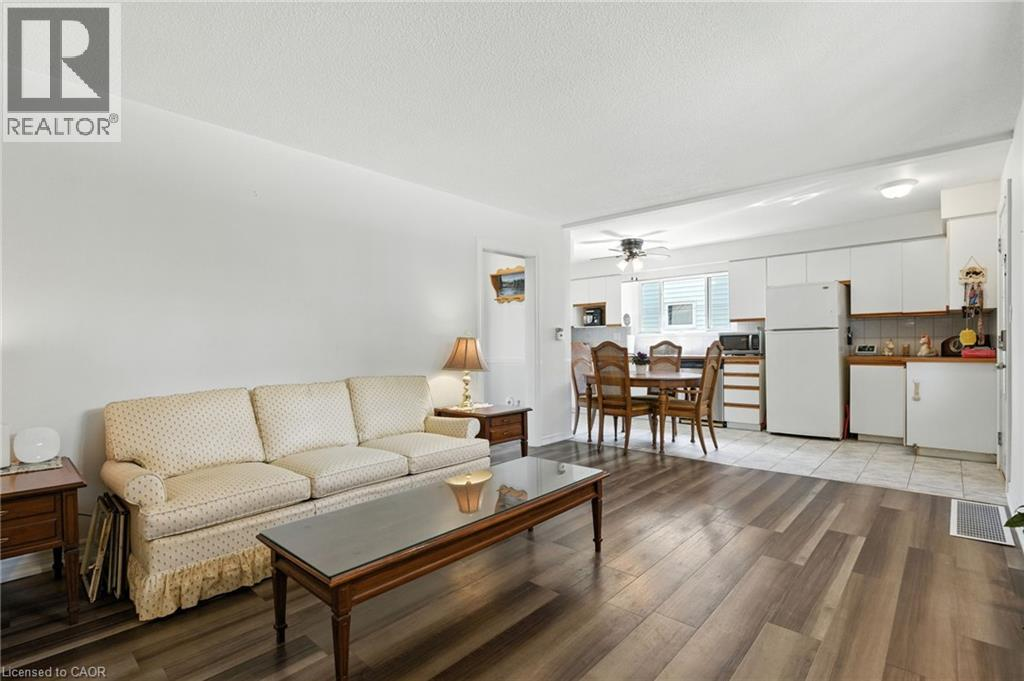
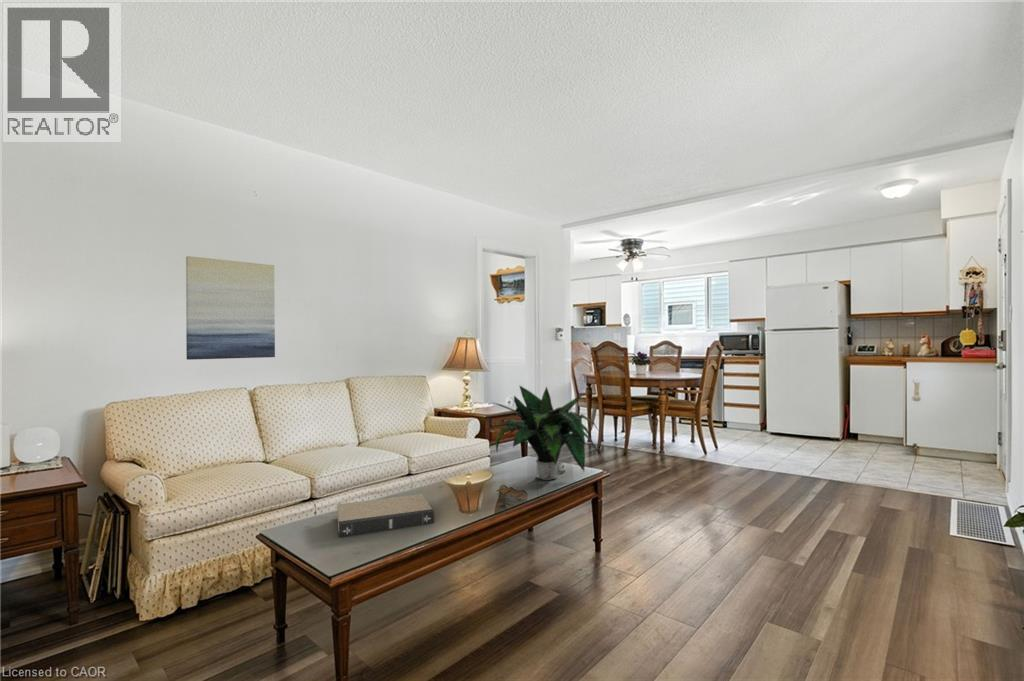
+ book (384, 513)
+ potted plant (542, 431)
+ wall art (232, 309)
